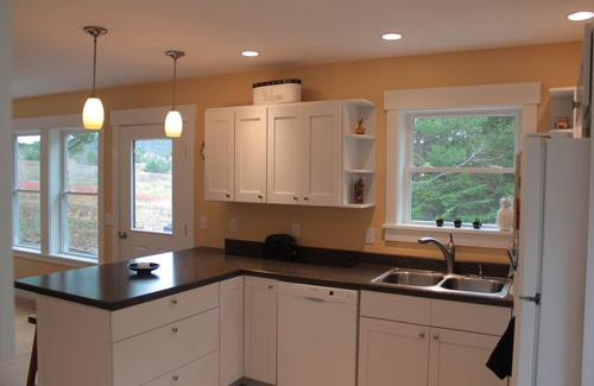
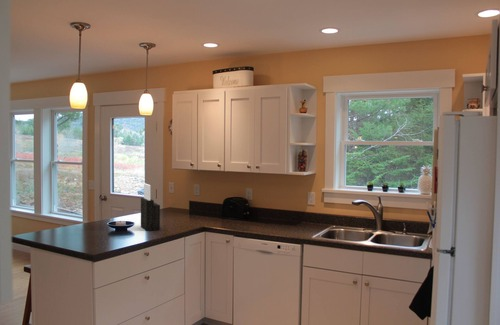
+ knife block (151, 206)
